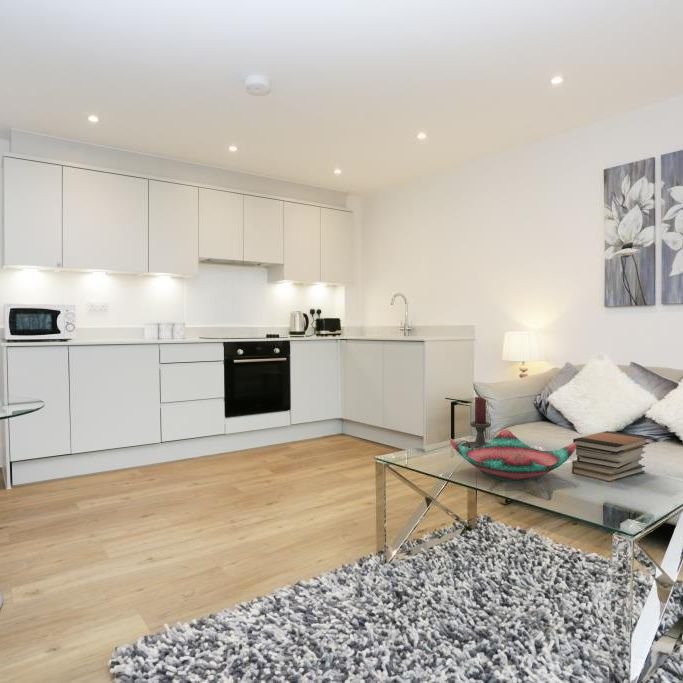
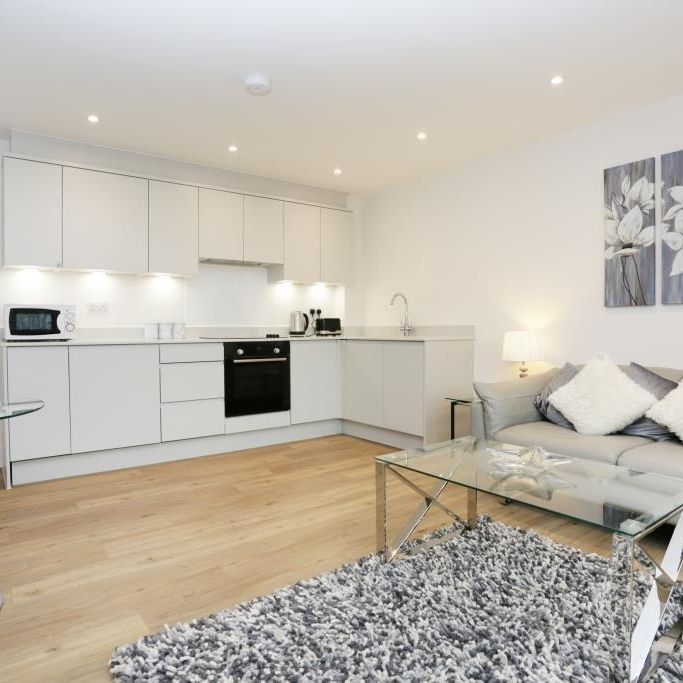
- candle holder (476, 424)
- book stack (610, 455)
- decorative bowl (511, 457)
